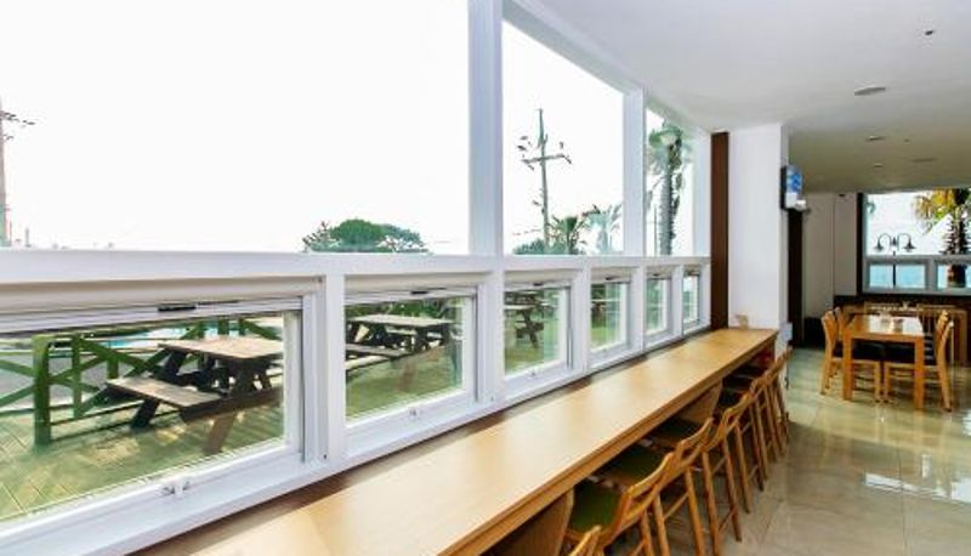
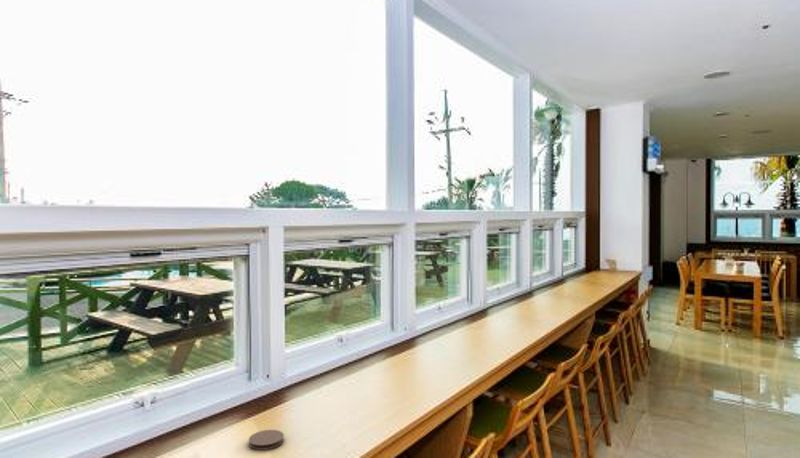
+ coaster (266, 439)
